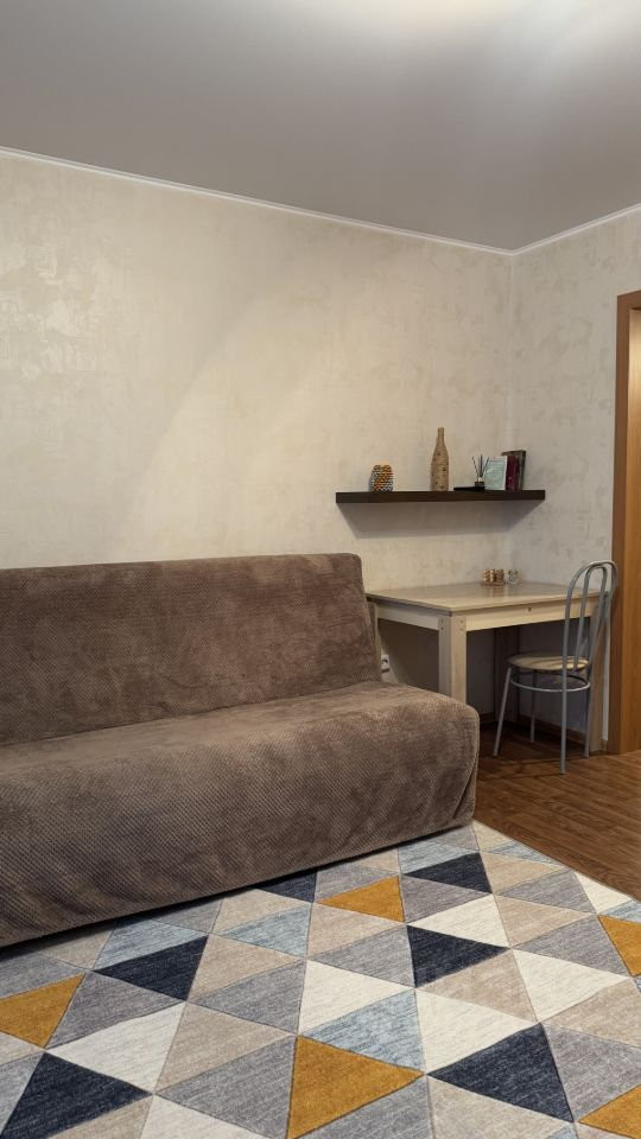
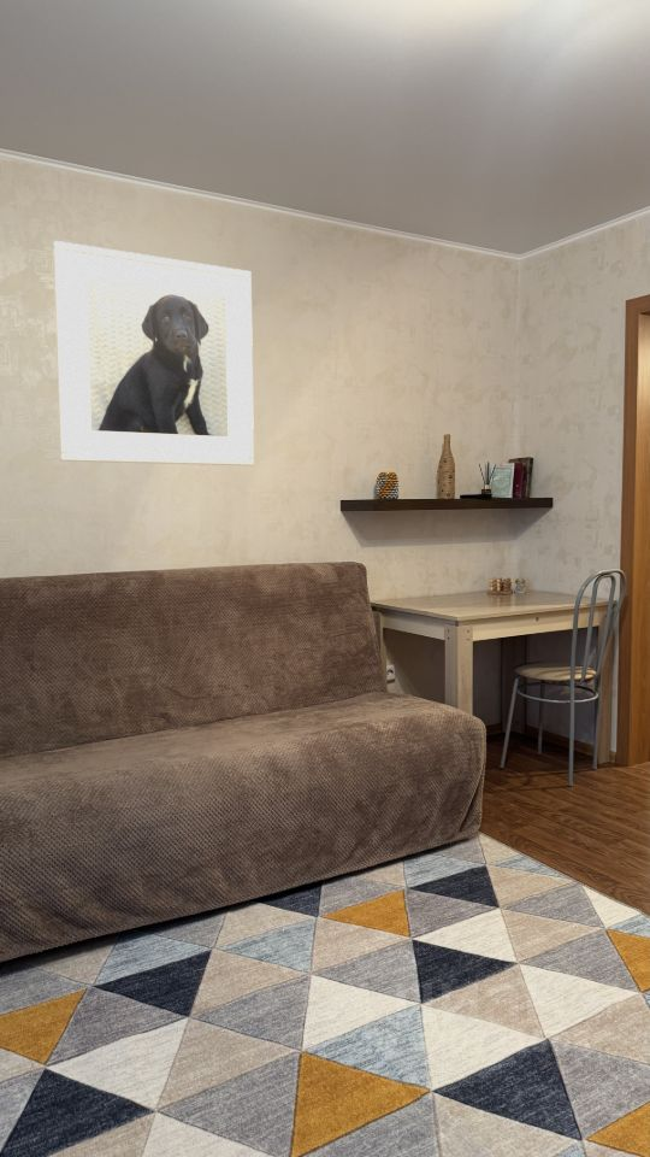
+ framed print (160, 360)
